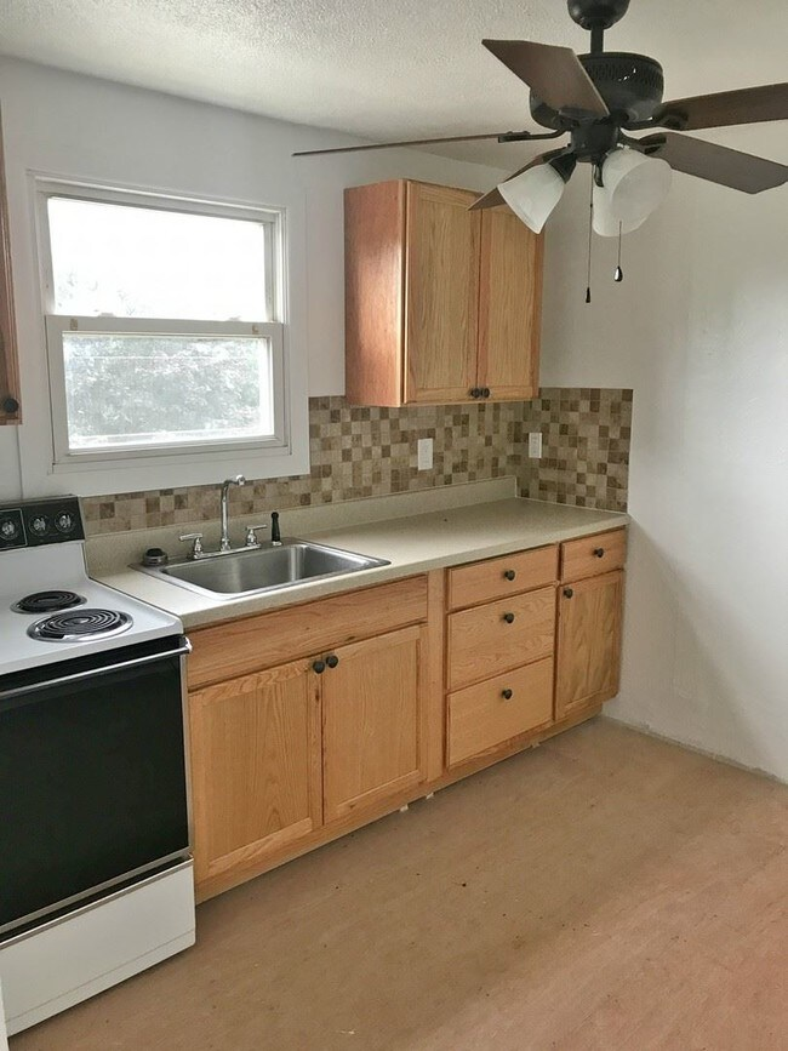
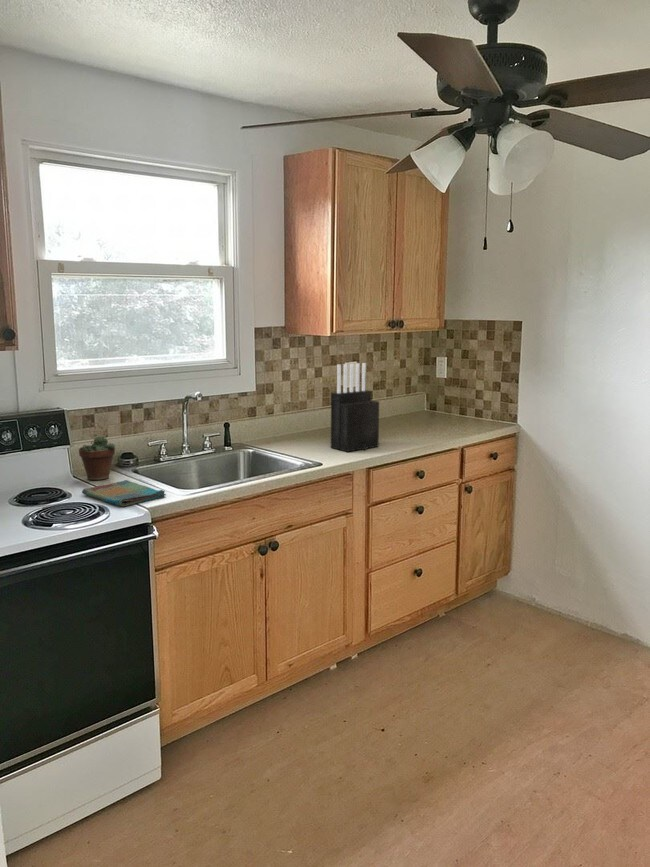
+ knife block (356, 406)
+ dish towel (123, 492)
+ succulent plant (96, 450)
